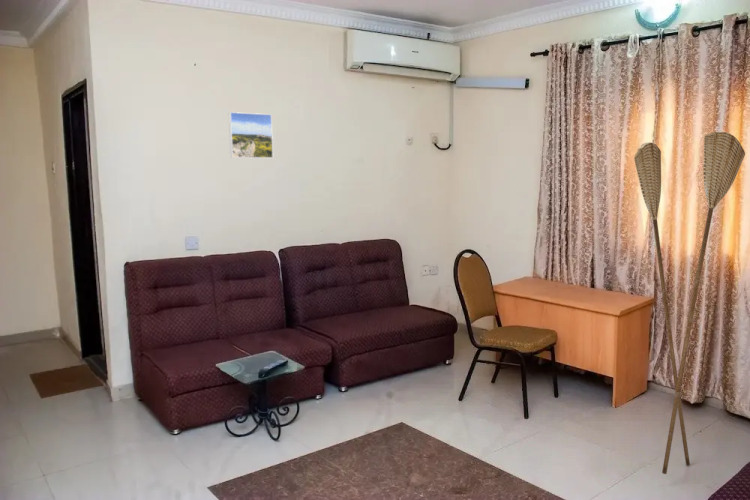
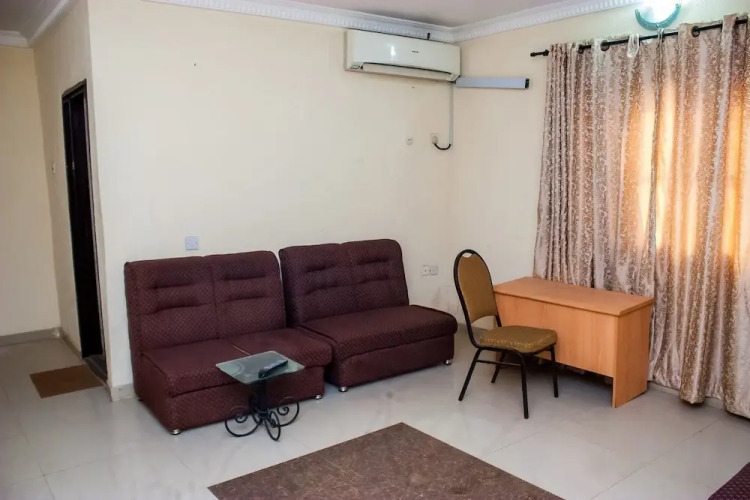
- floor lamp (667, 304)
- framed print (251, 135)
